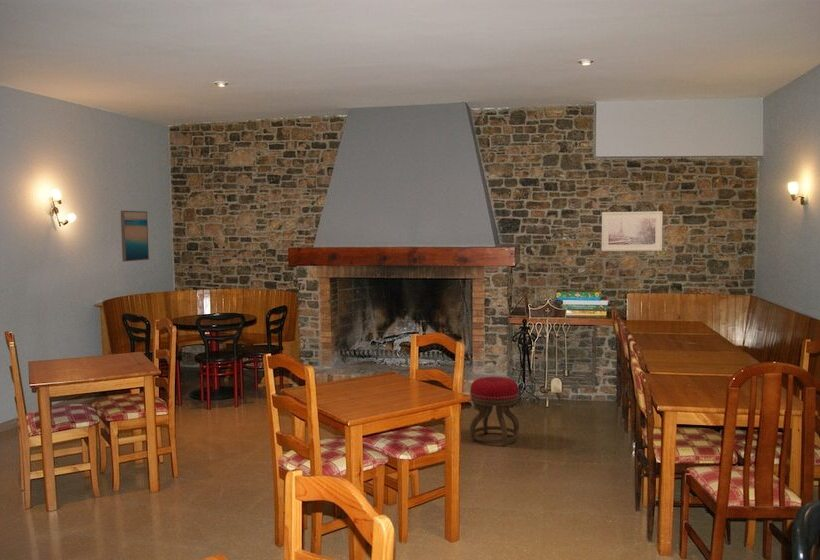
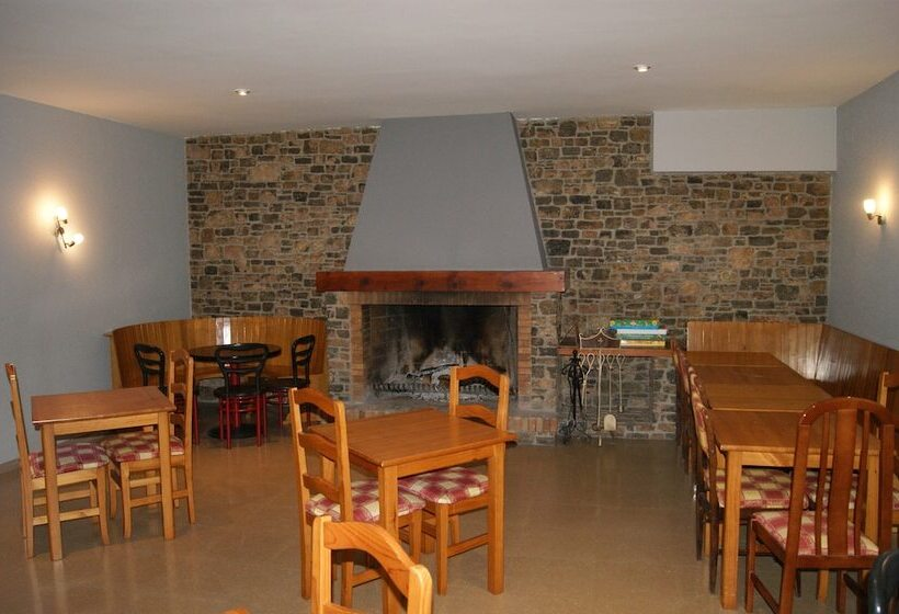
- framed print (631, 231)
- stool (496, 409)
- wall art (135, 235)
